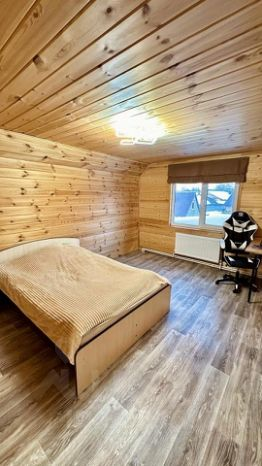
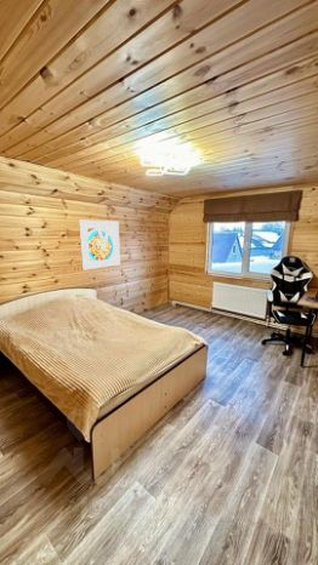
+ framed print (101, 244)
